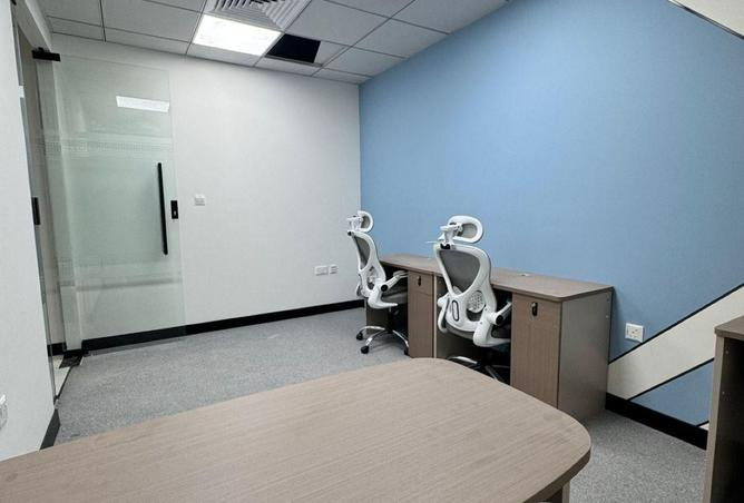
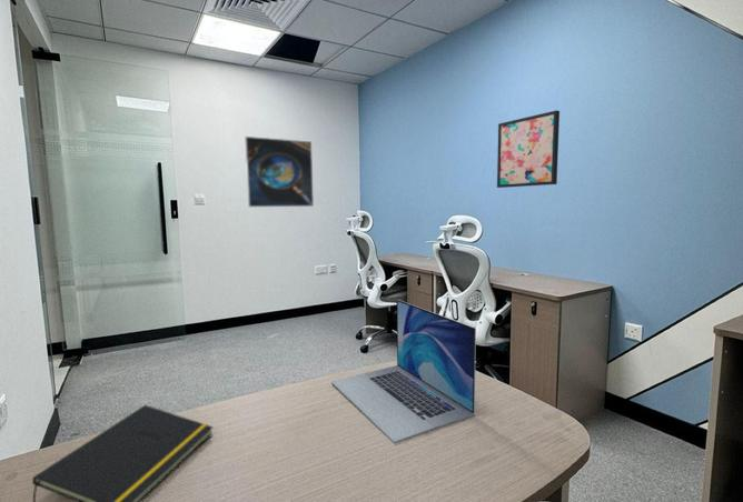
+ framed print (280, 173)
+ laptop (397, 358)
+ wall art (525, 152)
+ notepad (135, 451)
